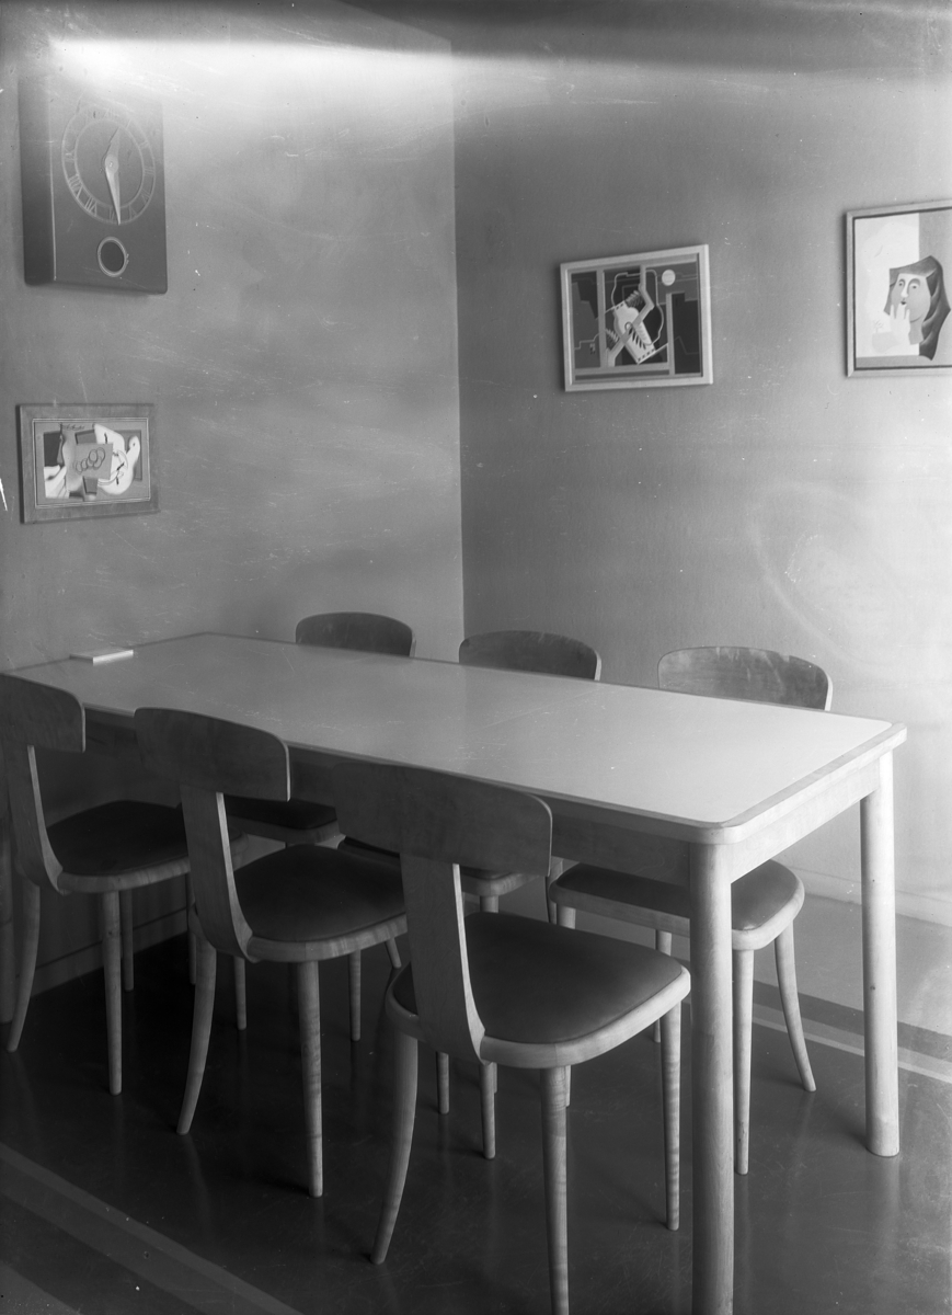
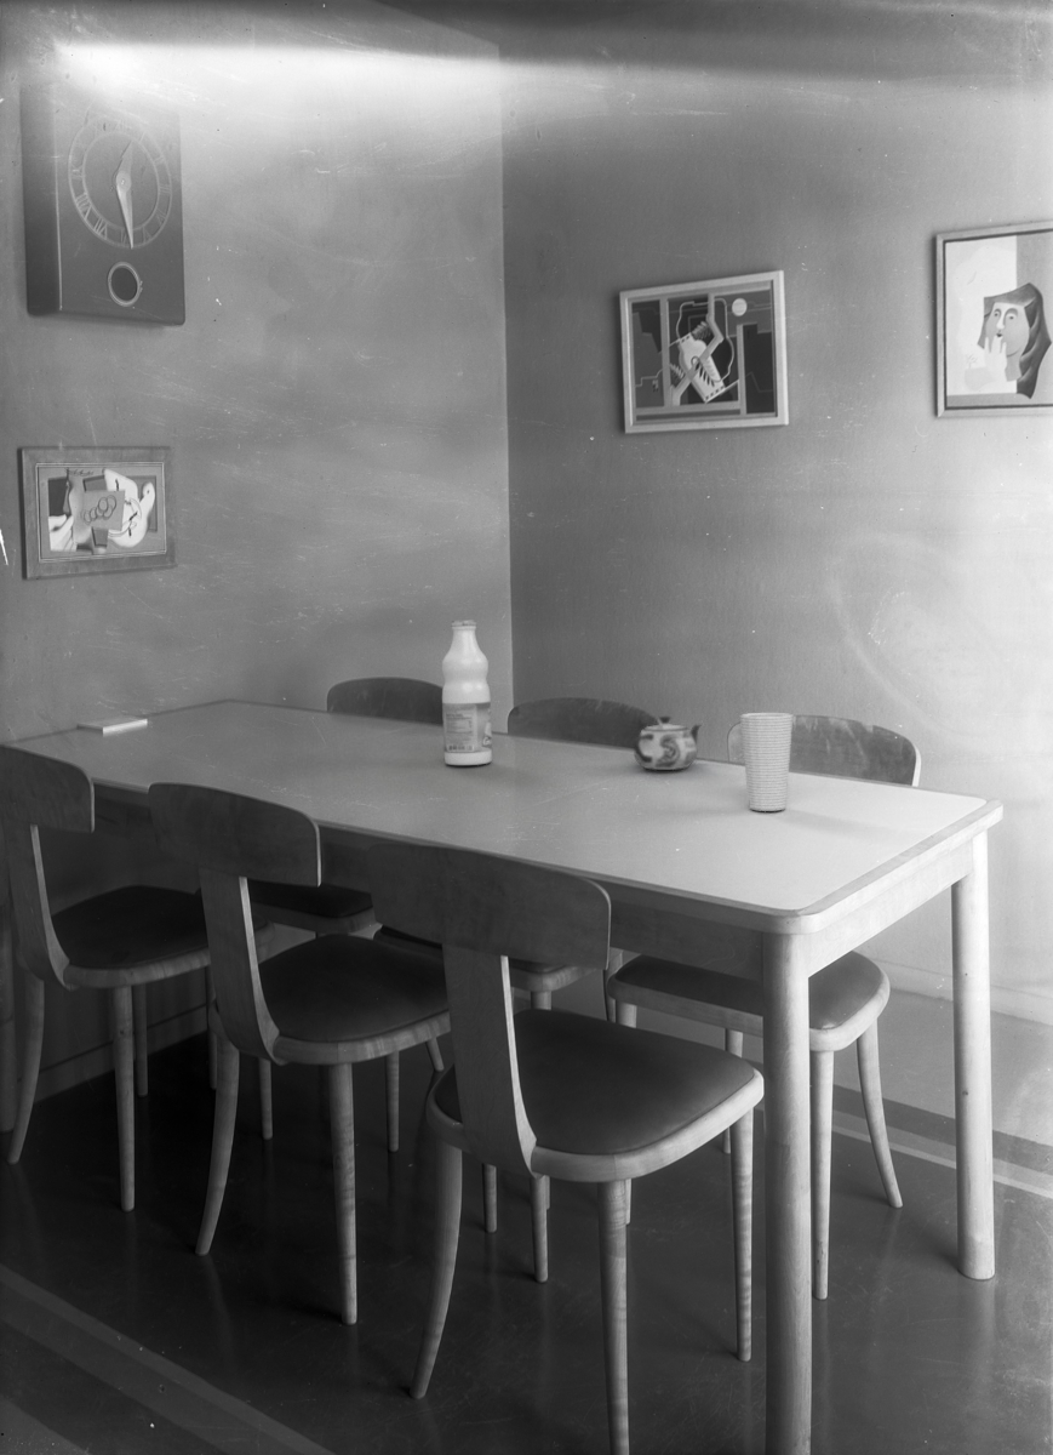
+ cup (767, 761)
+ teapot (669, 741)
+ bottle (465, 691)
